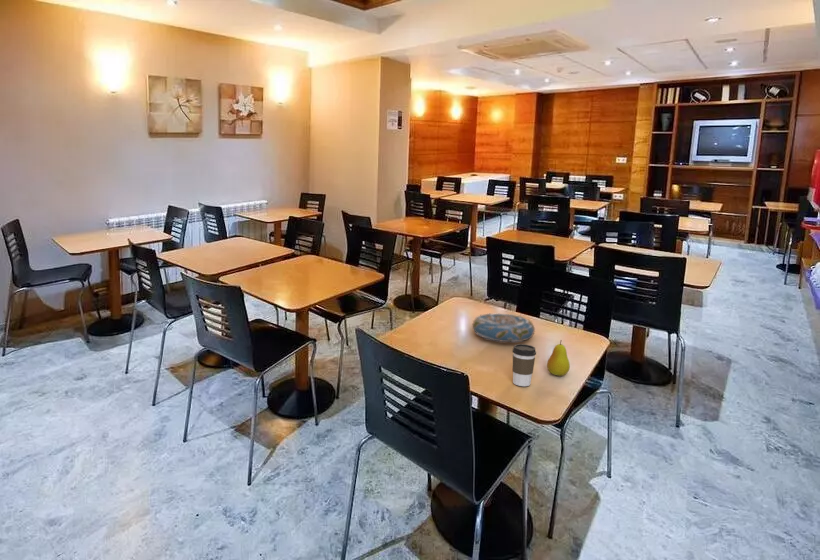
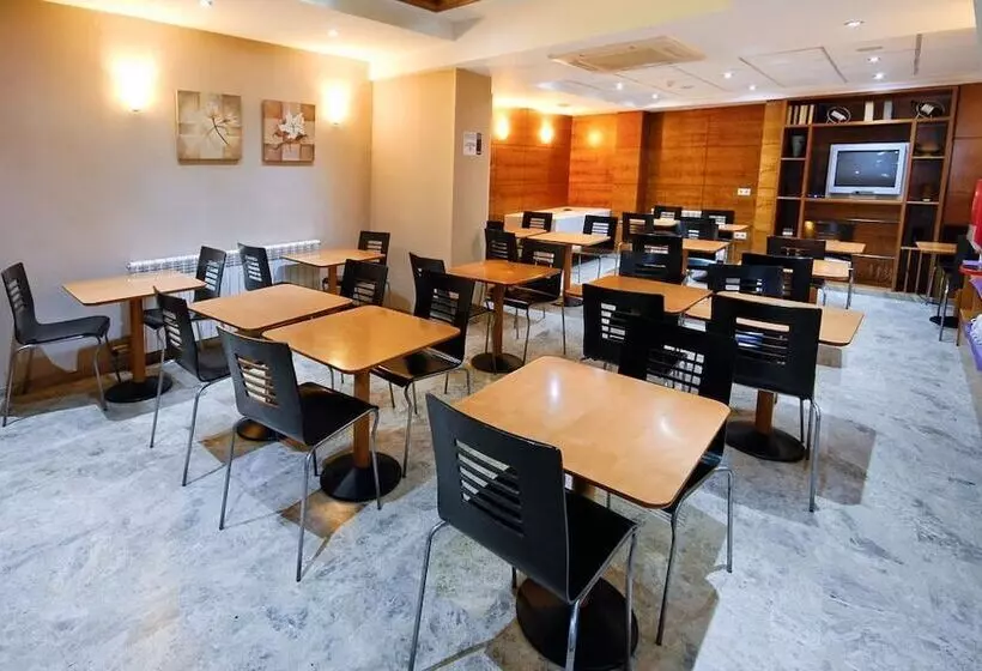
- decorative bowl (503, 327)
- fruit (559, 357)
- coffee cup (523, 365)
